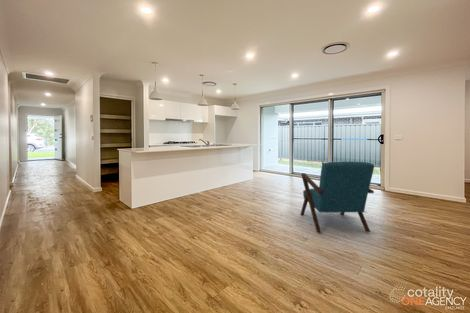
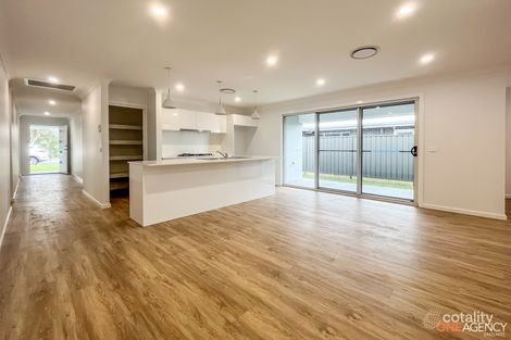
- armchair (333, 192)
